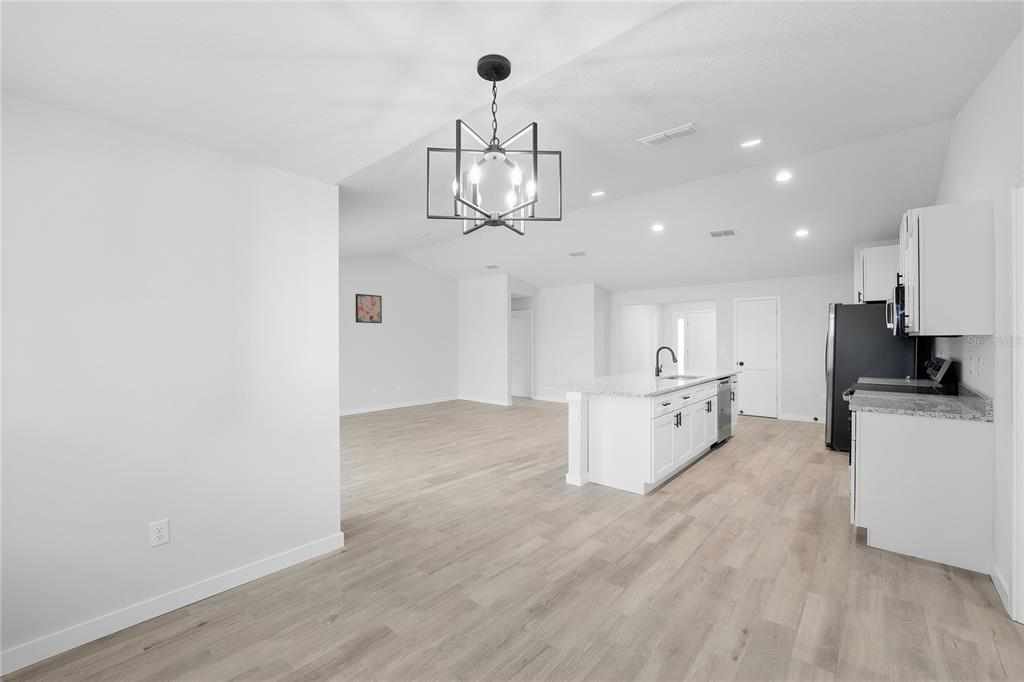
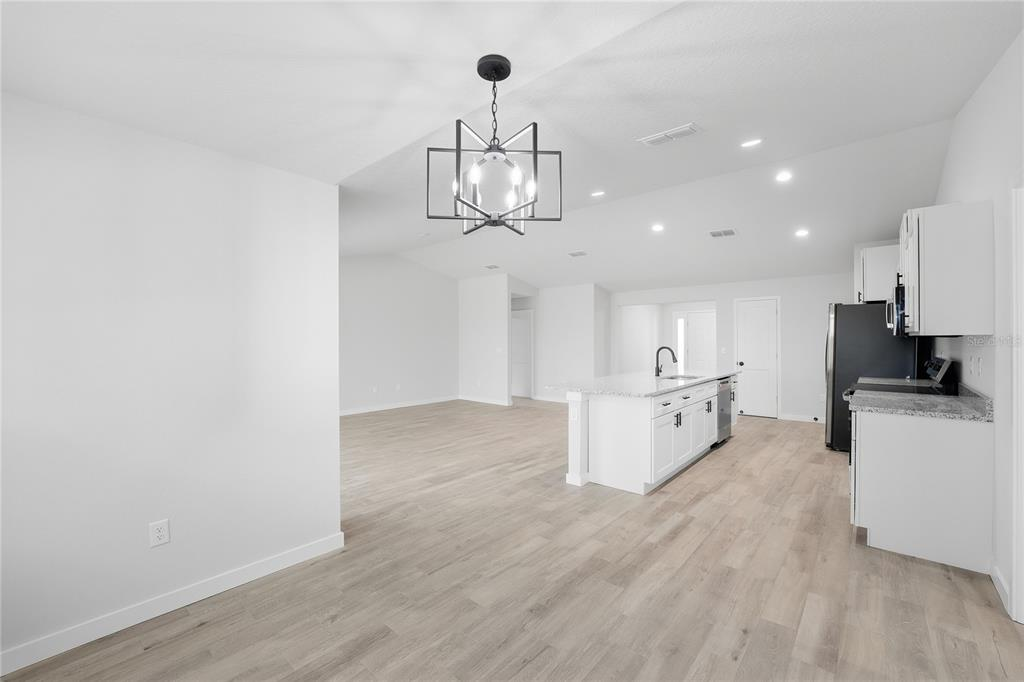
- wall art (368, 308)
